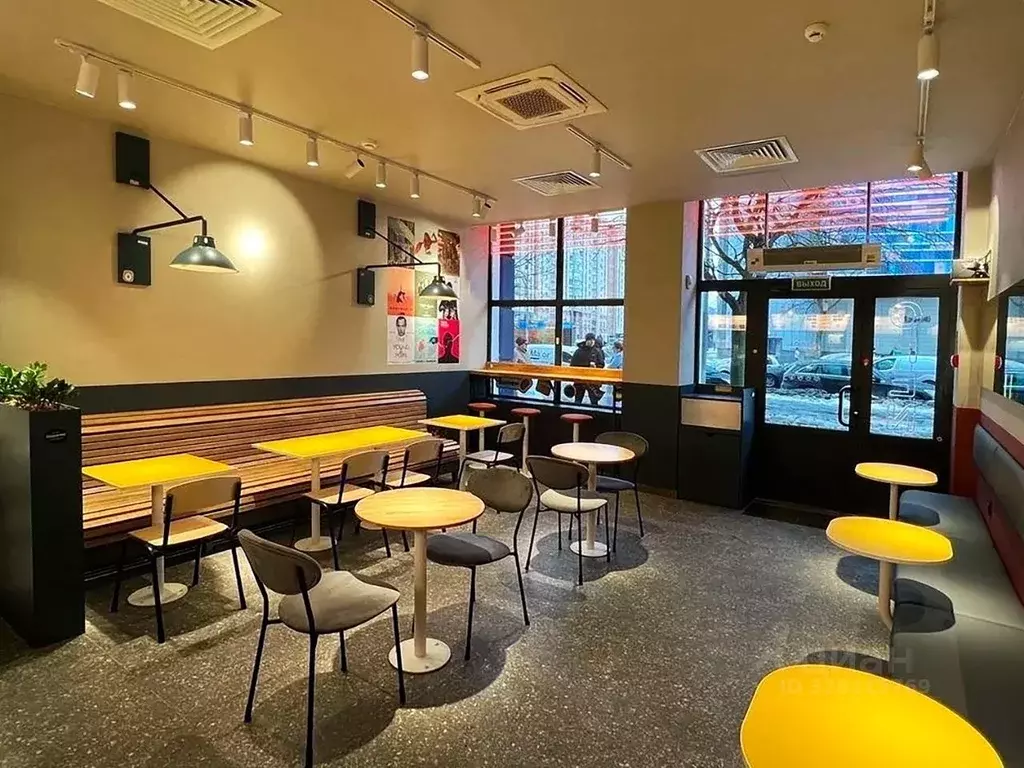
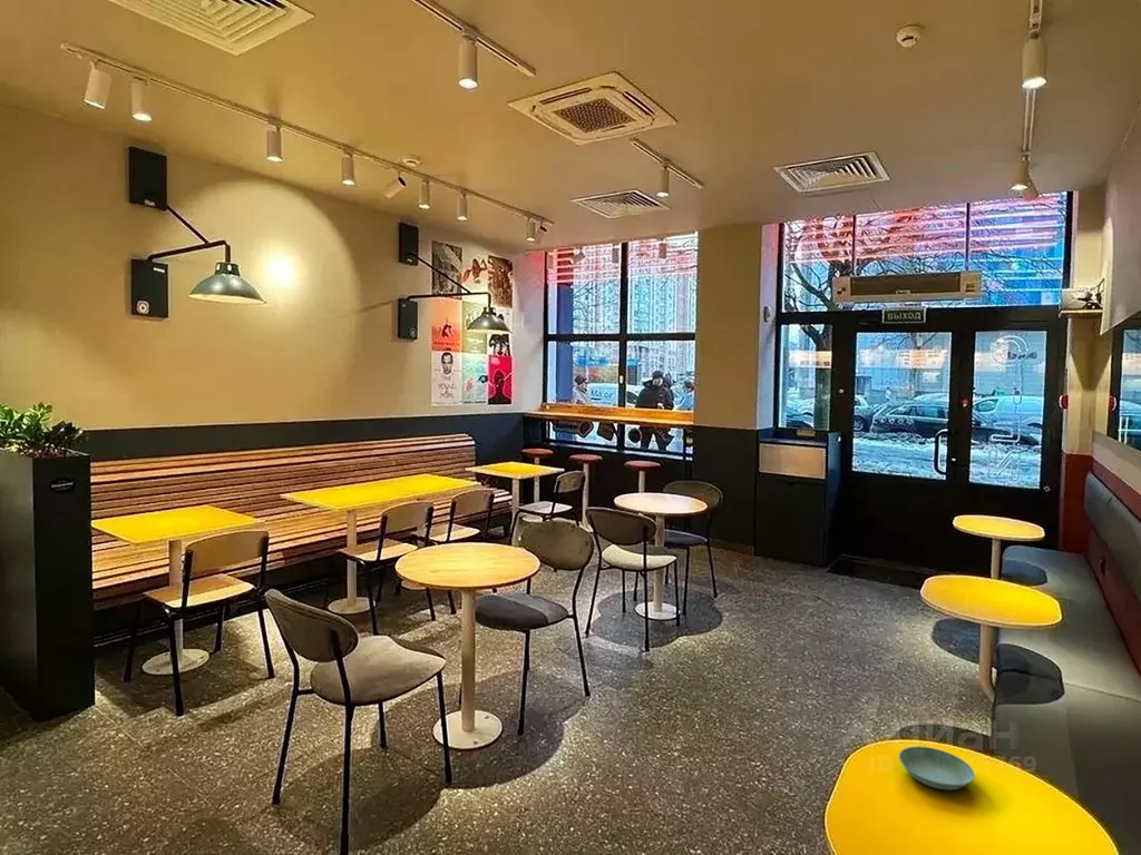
+ saucer (935, 769)
